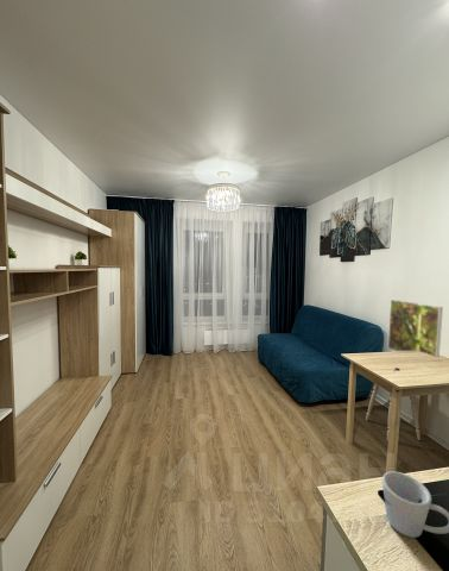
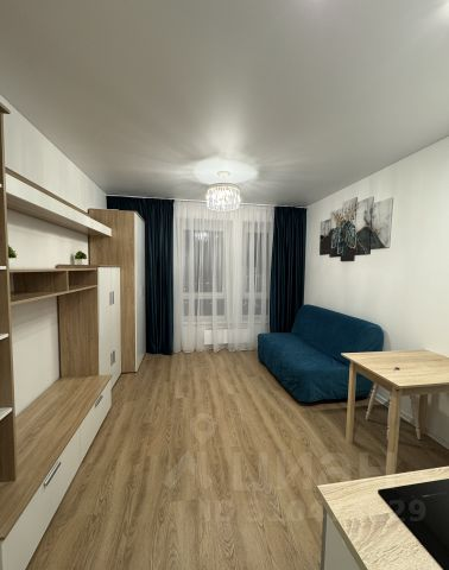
- mug (415, 510)
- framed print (412, 330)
